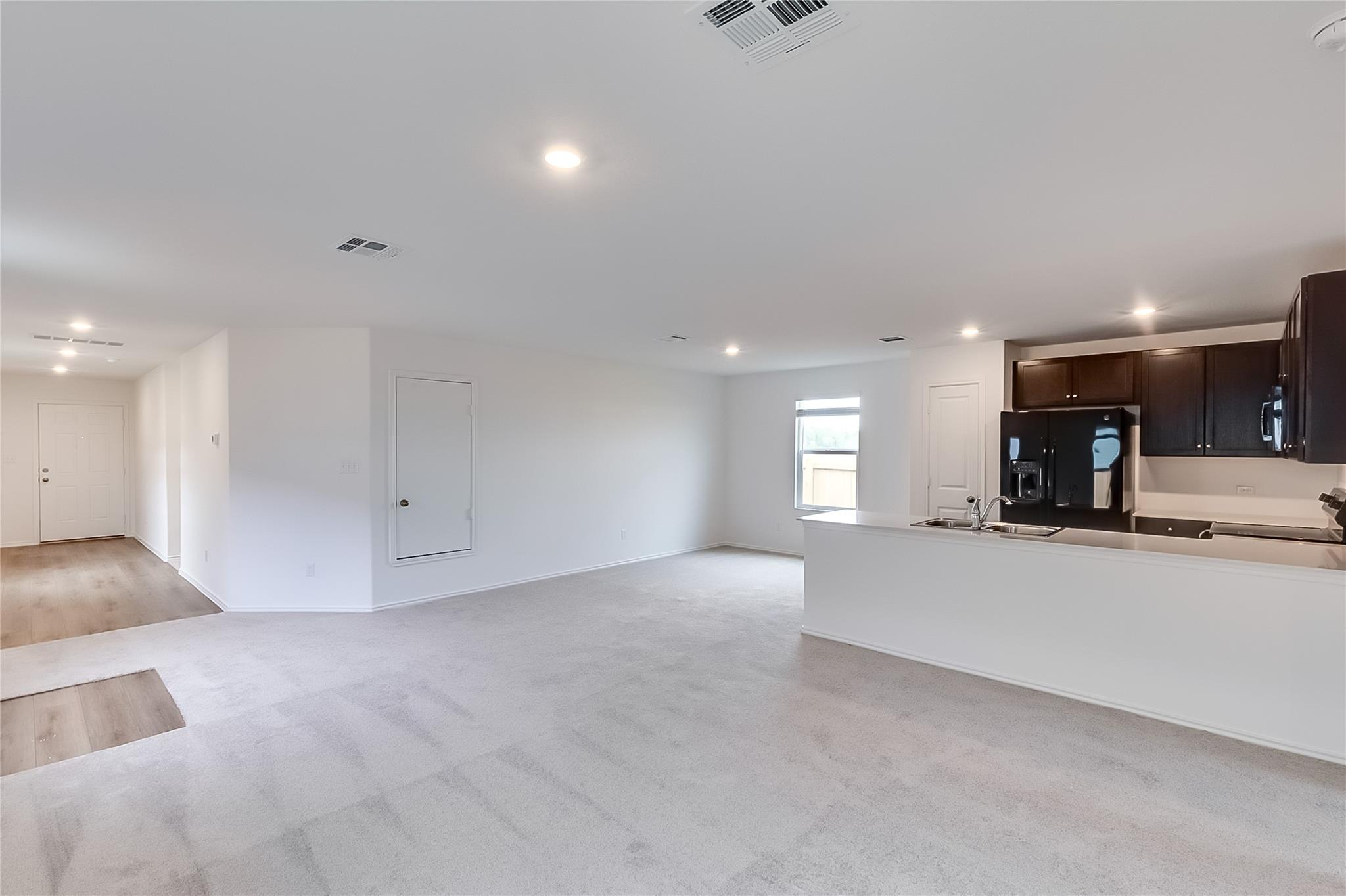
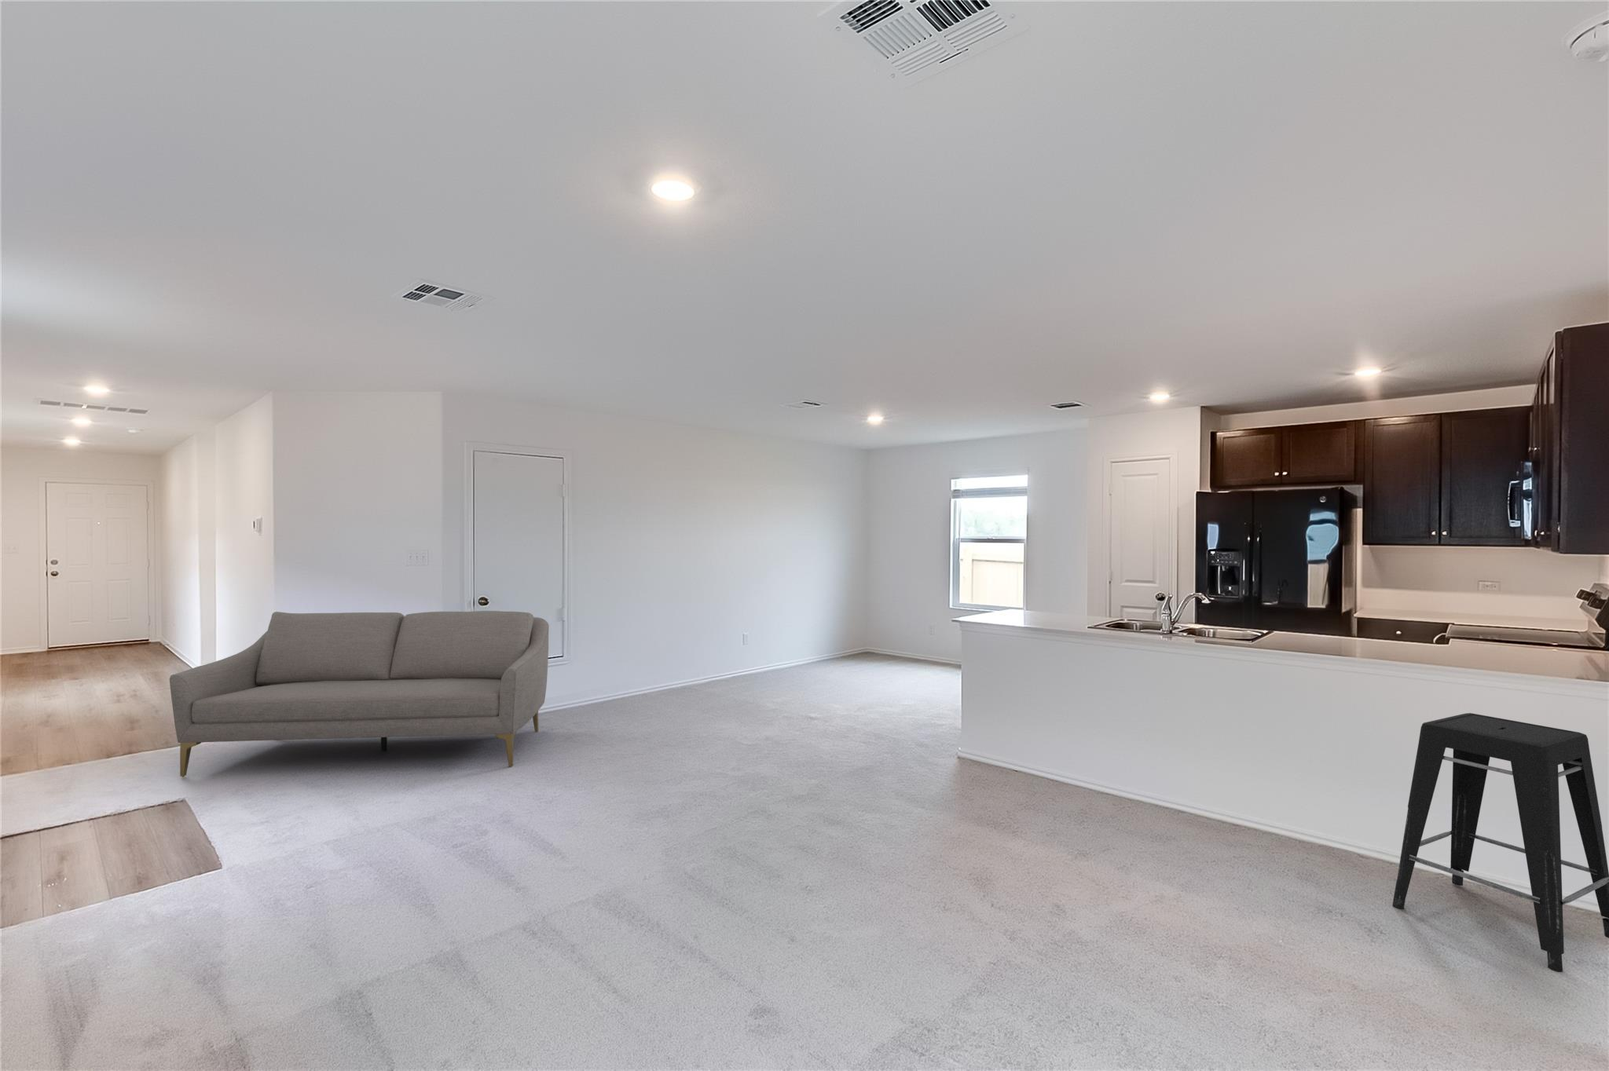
+ sofa (384, 683)
+ stool (1495, 840)
